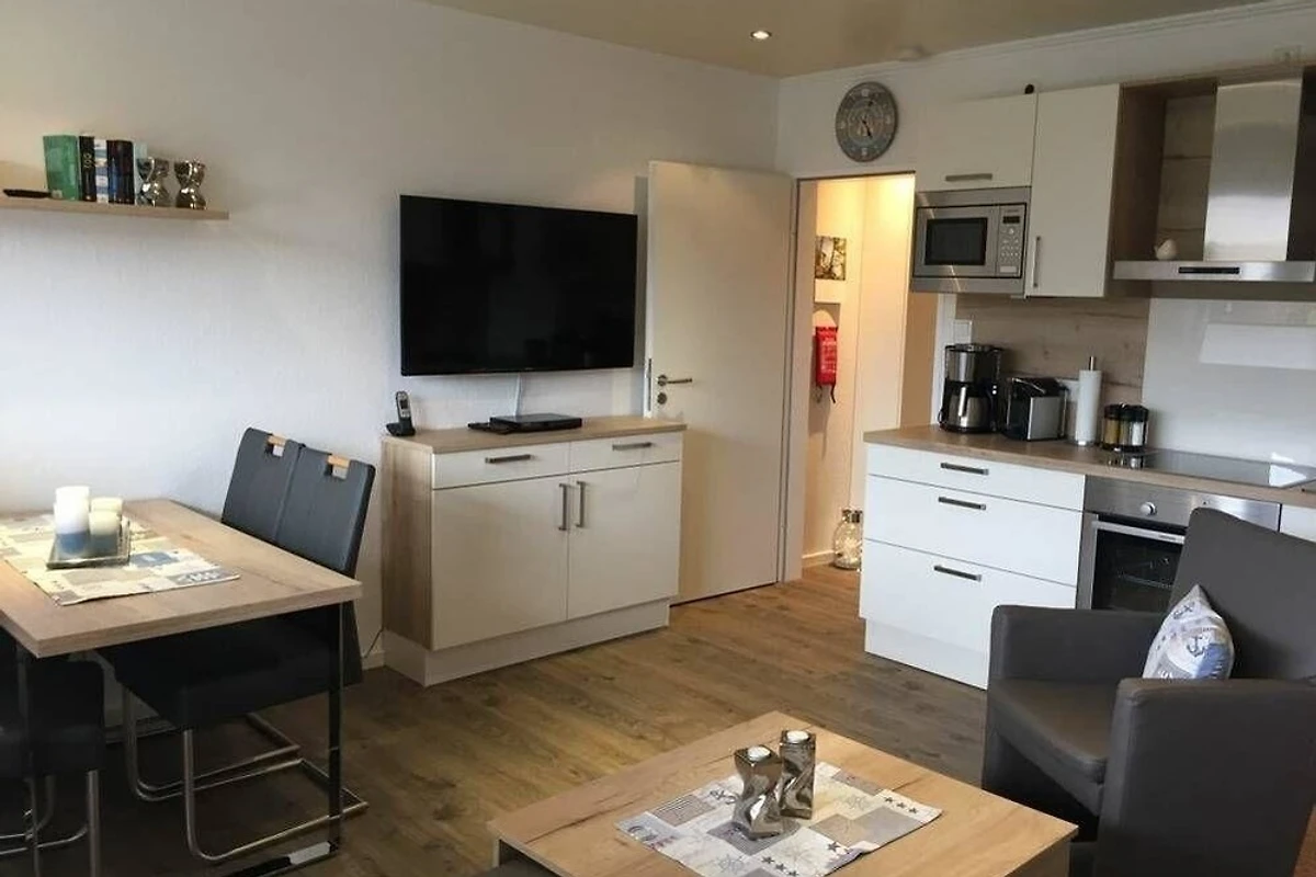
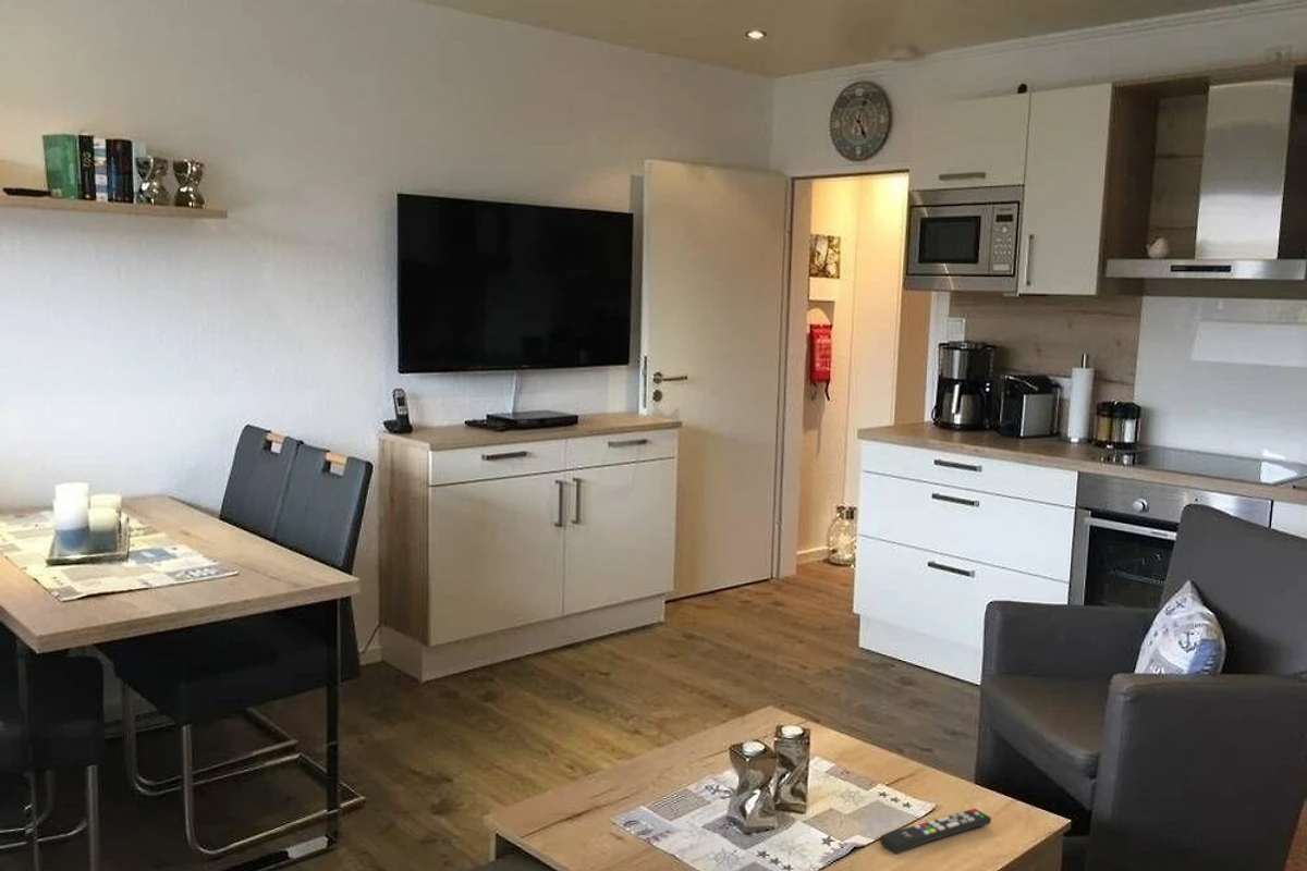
+ remote control (936, 830)
